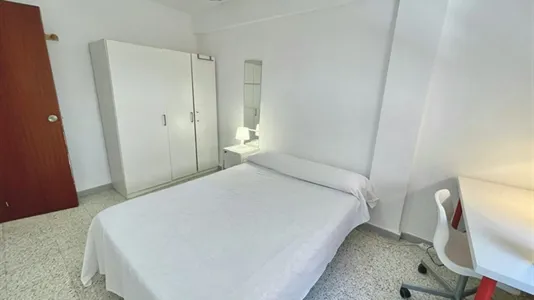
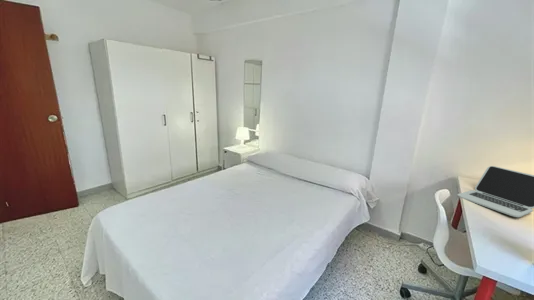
+ laptop (501, 188)
